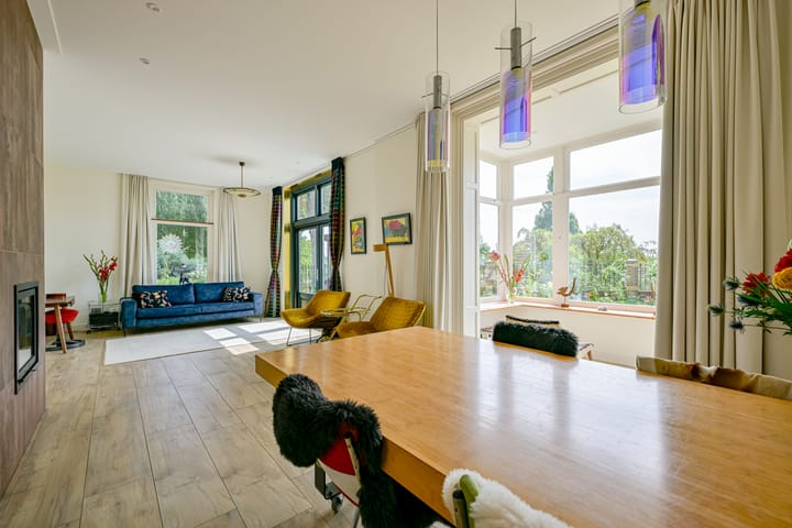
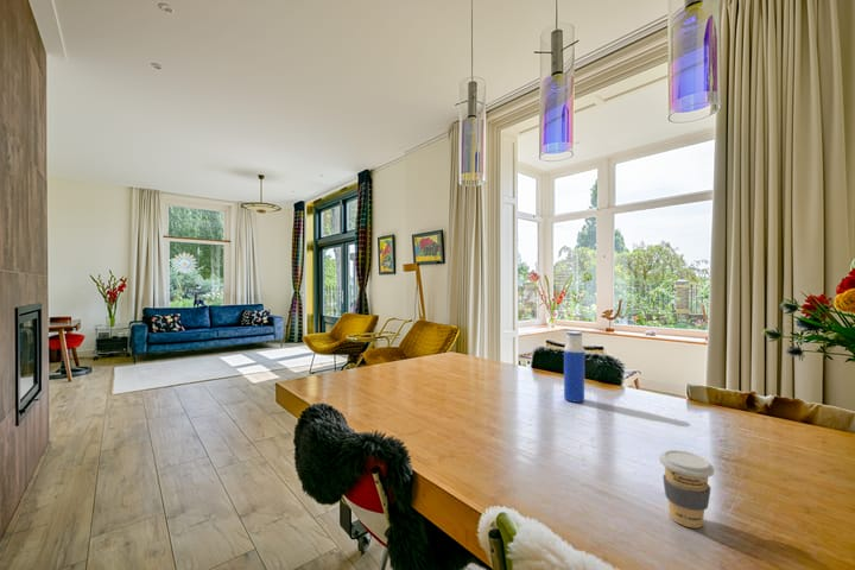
+ water bottle (574, 366)
+ coffee cup (685, 488)
